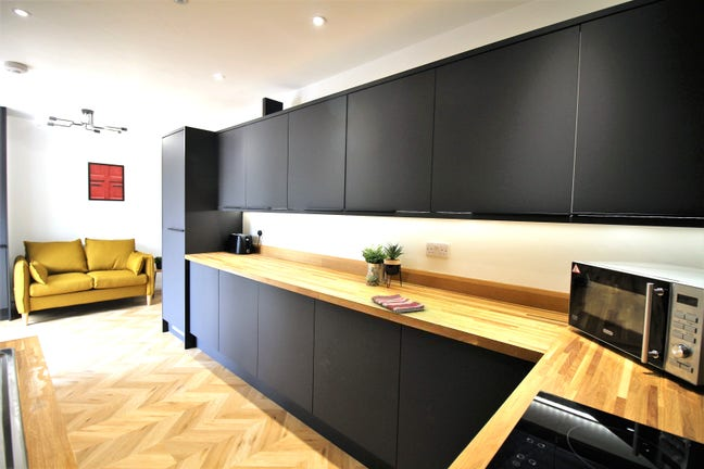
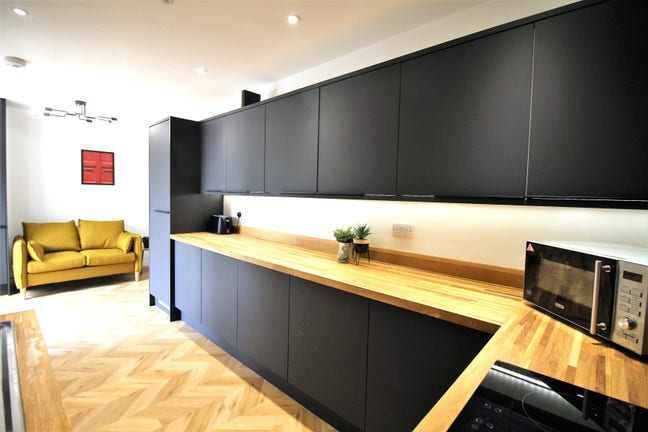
- dish towel (397, 302)
